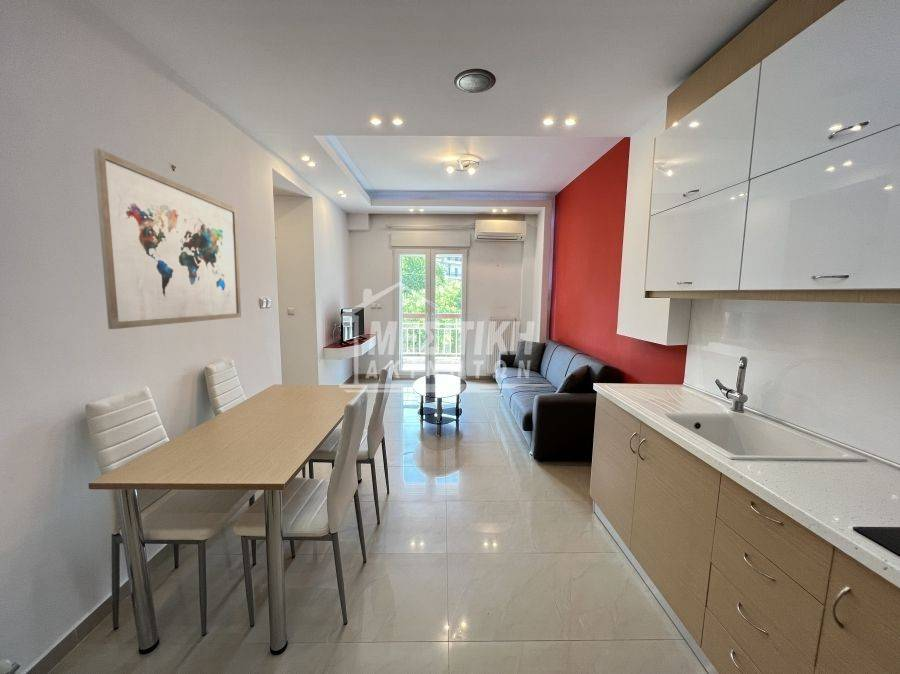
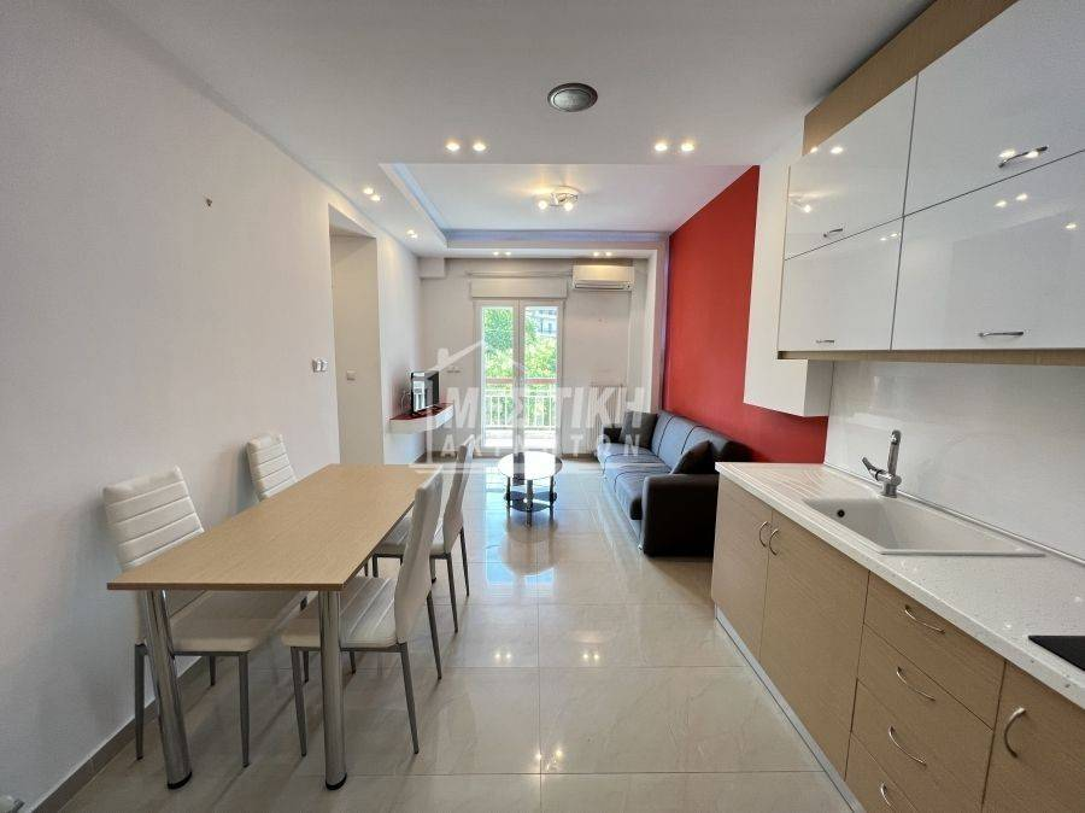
- wall art (187, 255)
